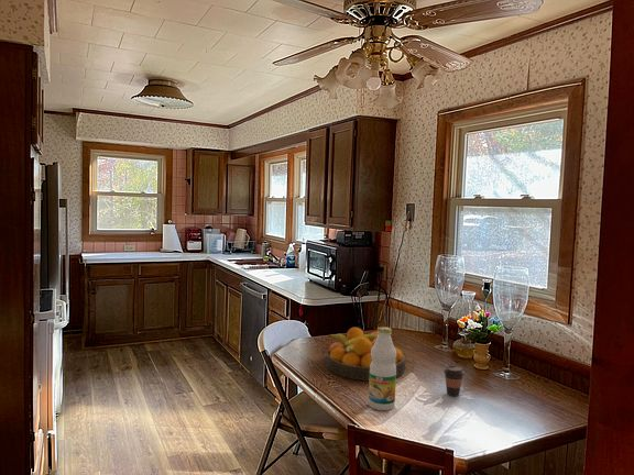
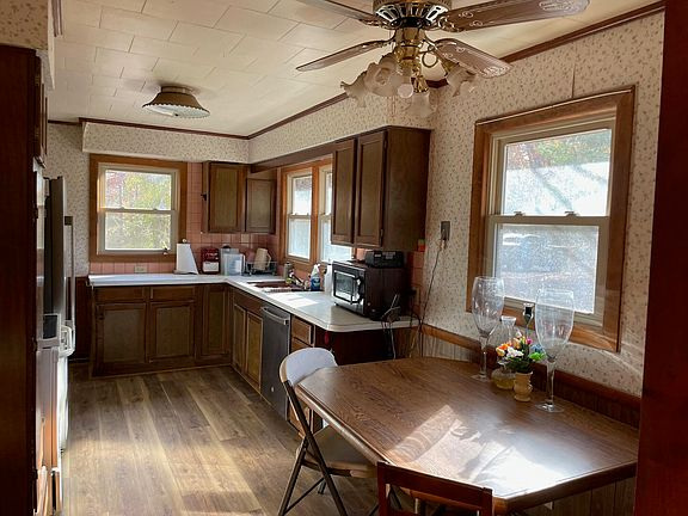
- fruit bowl (365, 349)
- coffee cup (453, 380)
- bottle (382, 366)
